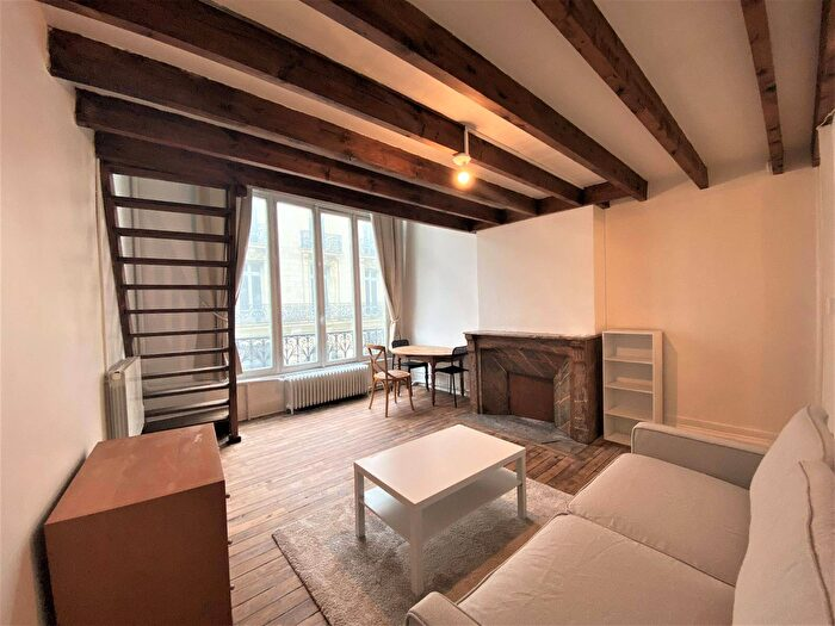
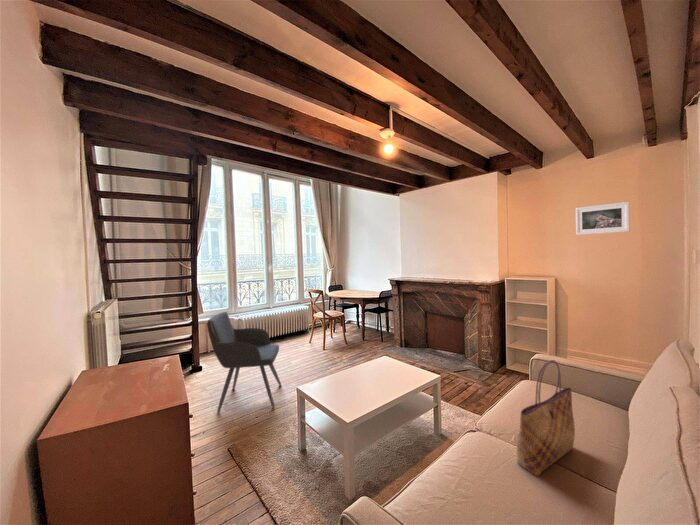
+ tote bag (545, 407)
+ armchair (245, 356)
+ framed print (601, 219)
